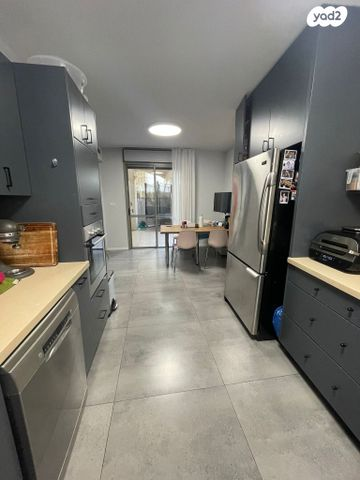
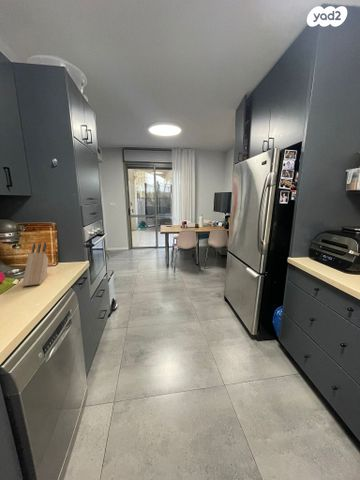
+ knife block (36, 262)
